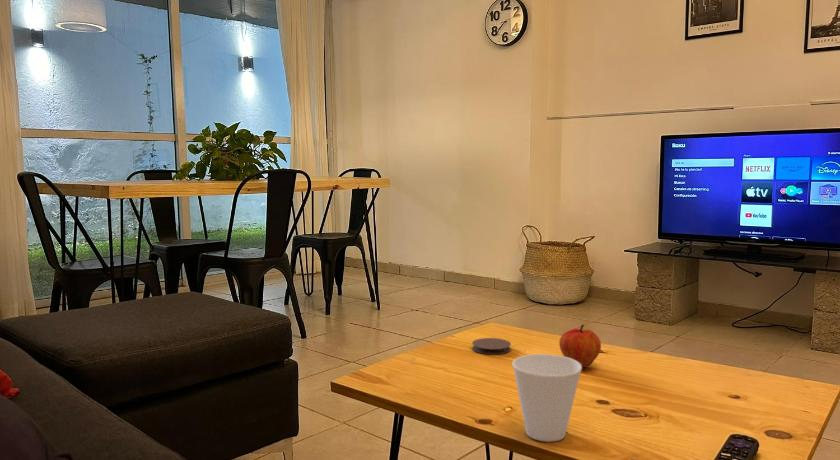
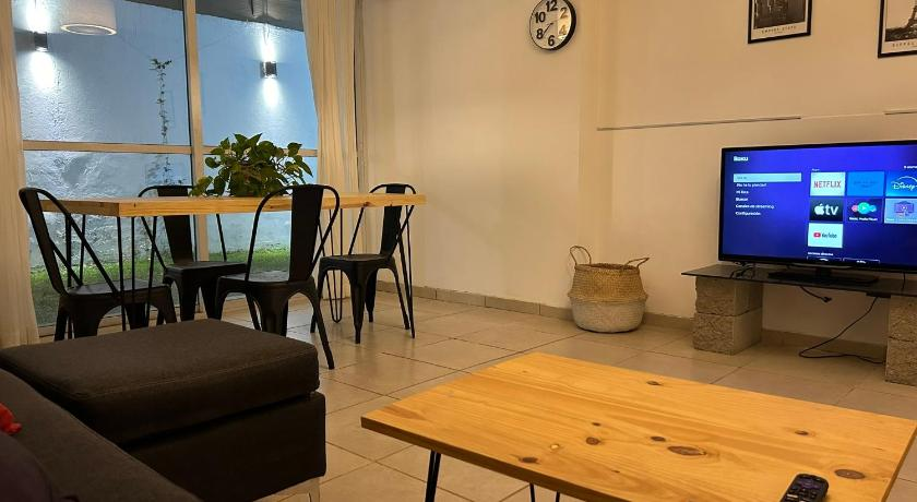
- coaster (491, 345)
- cup (546, 398)
- fruit (580, 345)
